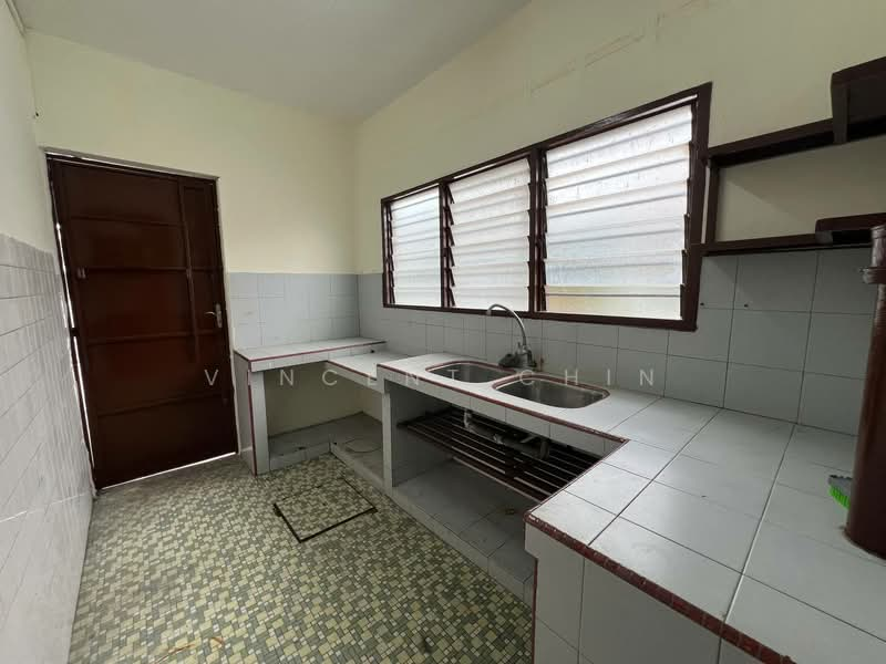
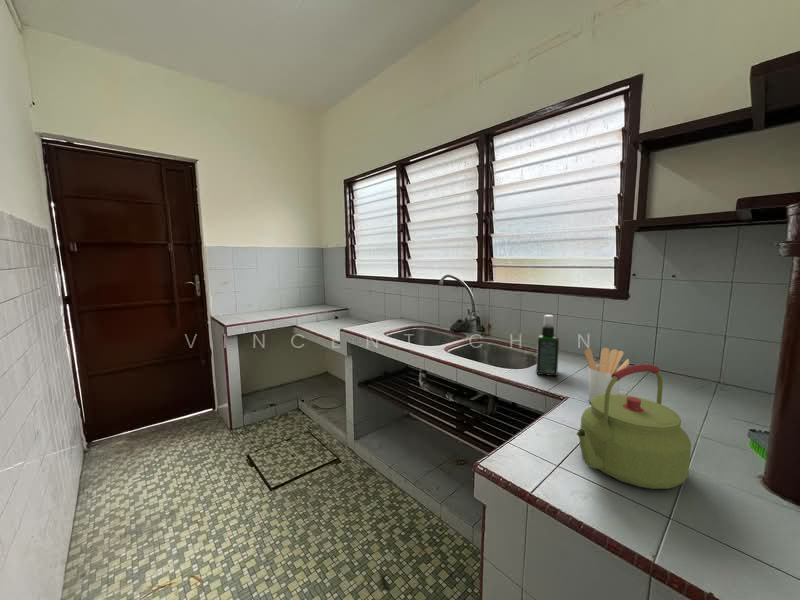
+ utensil holder (606, 375)
+ kettle (623, 418)
+ spray bottle (547, 344)
